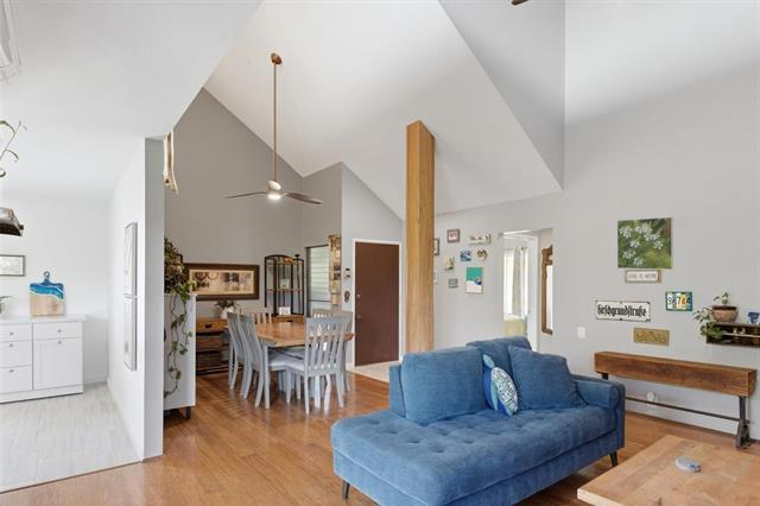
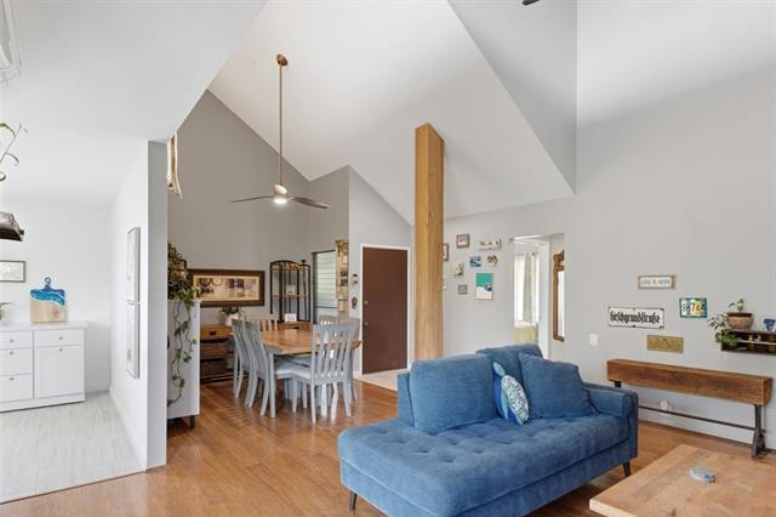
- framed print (644, 243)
